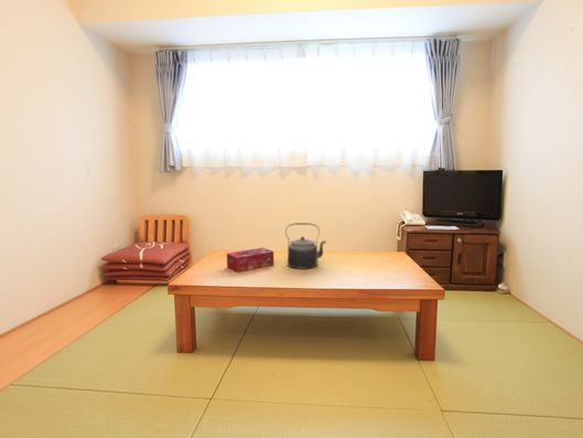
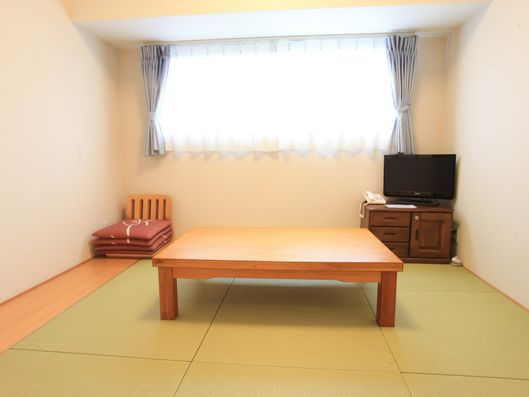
- tissue box (250, 259)
- kettle (305, 244)
